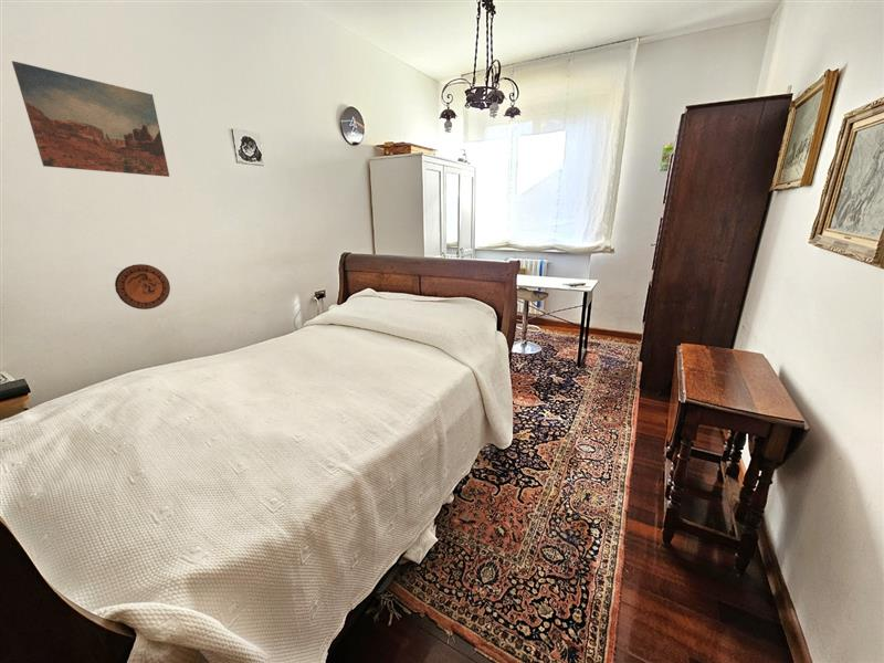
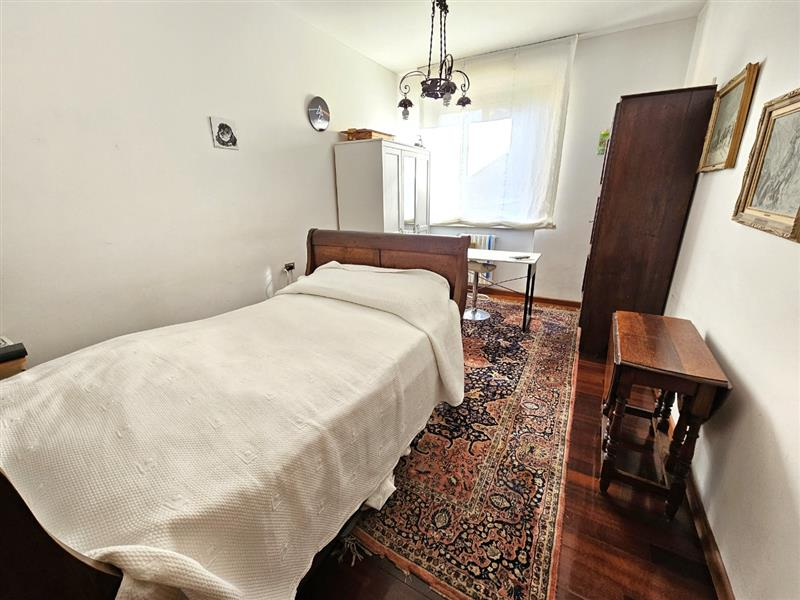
- wall art (102, 127)
- decorative plate (143, 286)
